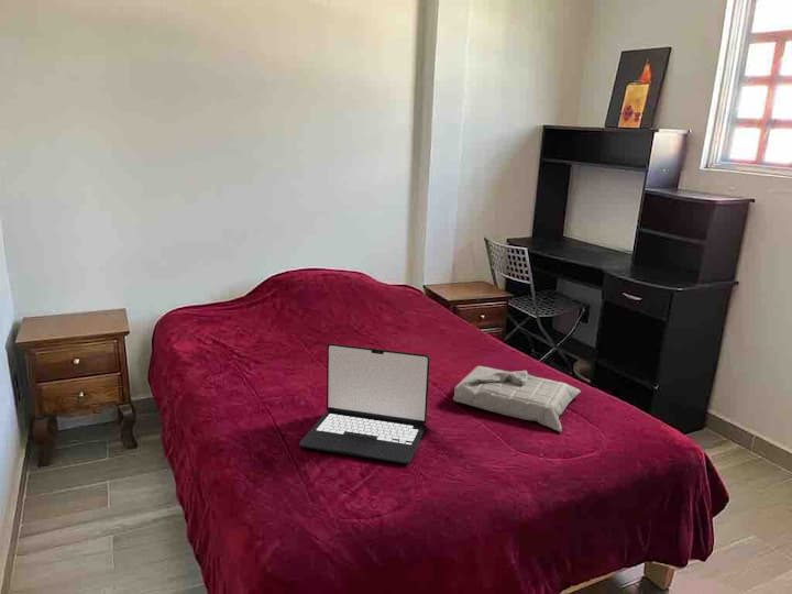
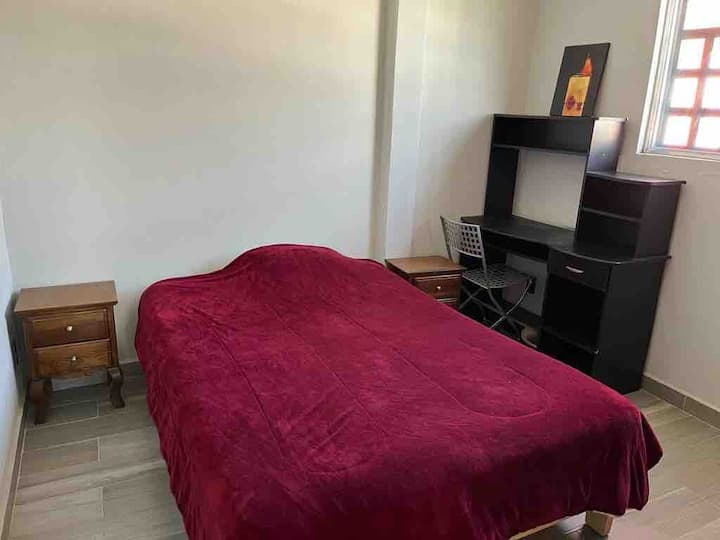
- laptop (365, 399)
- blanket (517, 389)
